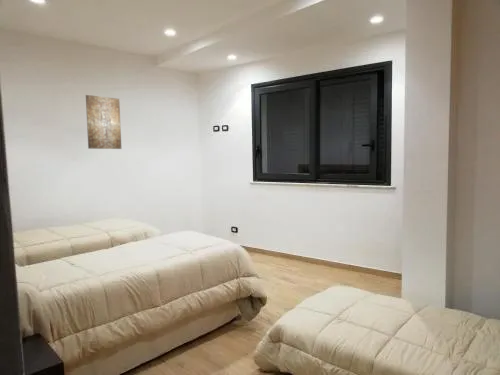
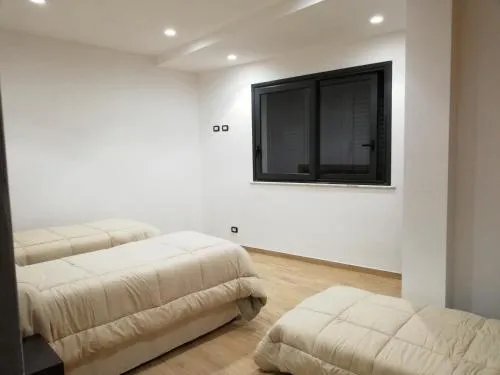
- wall art (104, 123)
